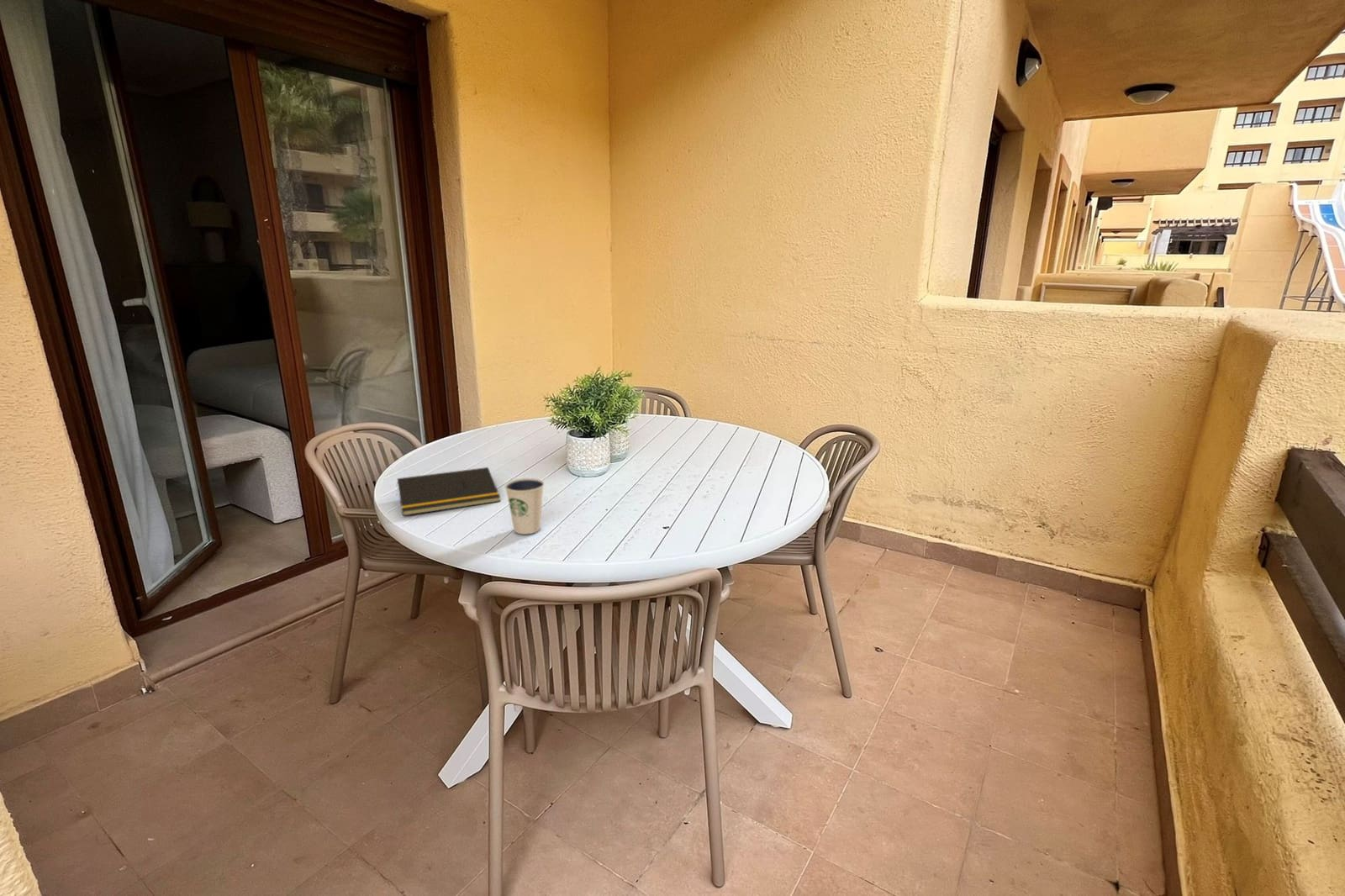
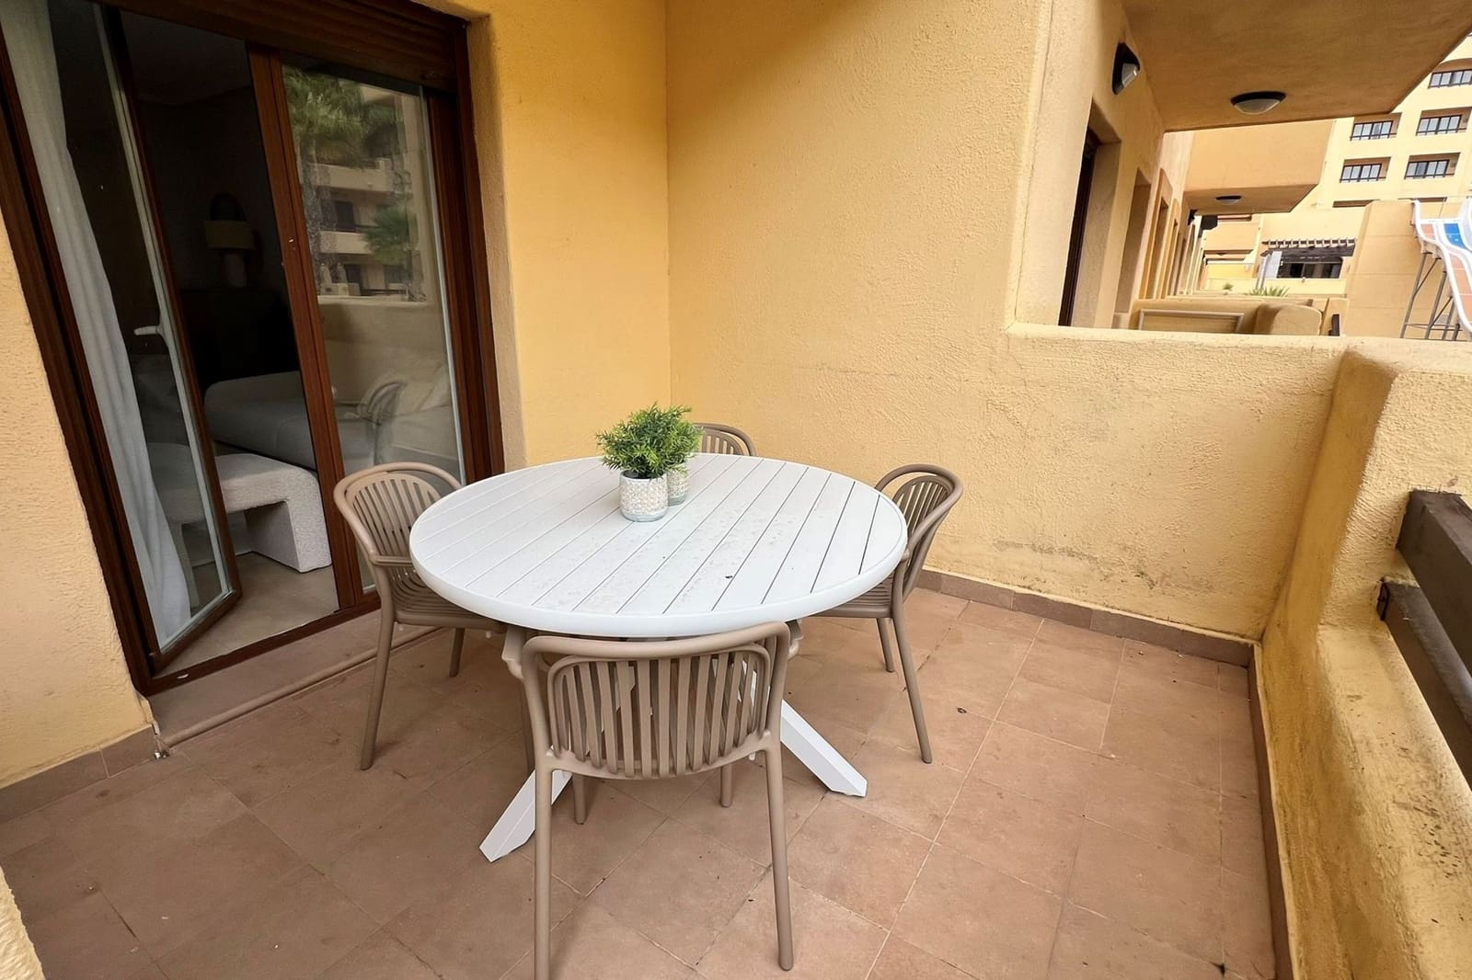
- notepad (448, 489)
- dixie cup (525, 507)
